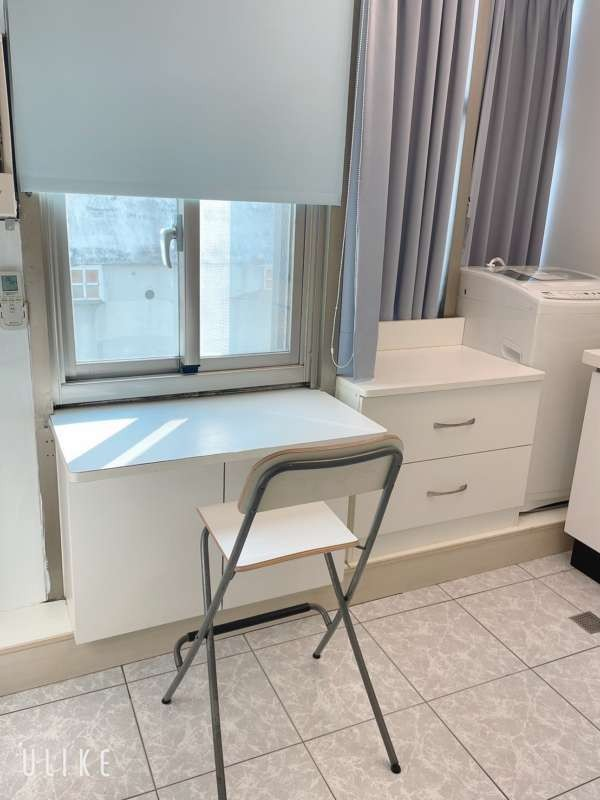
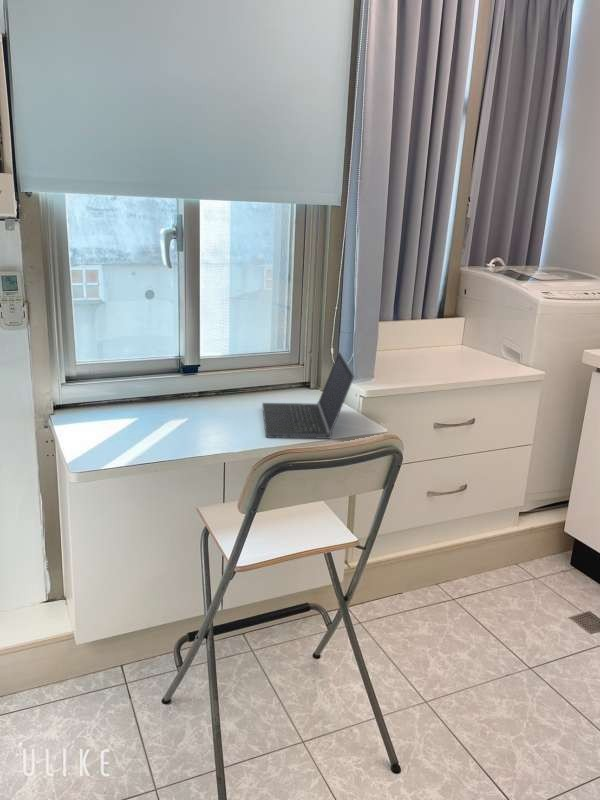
+ laptop computer (301, 403)
